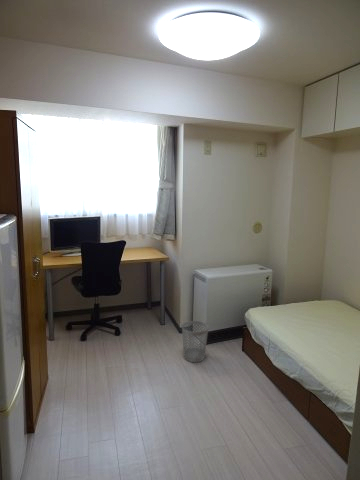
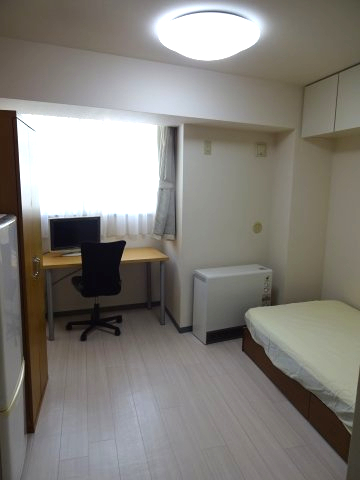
- wastebasket (195, 341)
